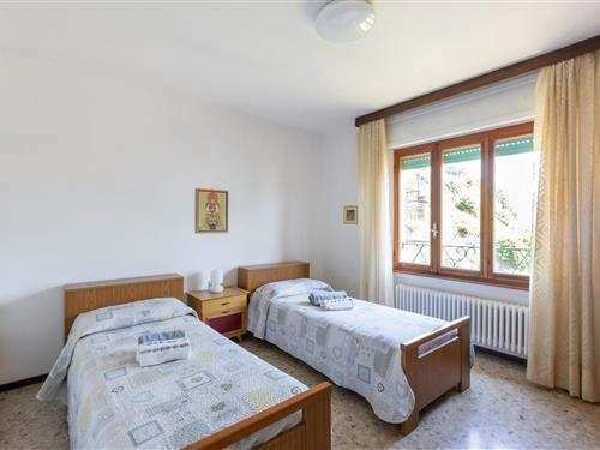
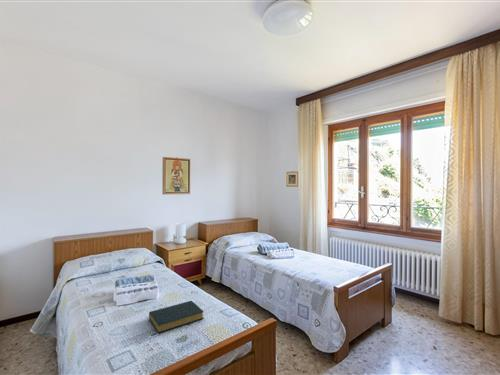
+ hardback book (176, 315)
